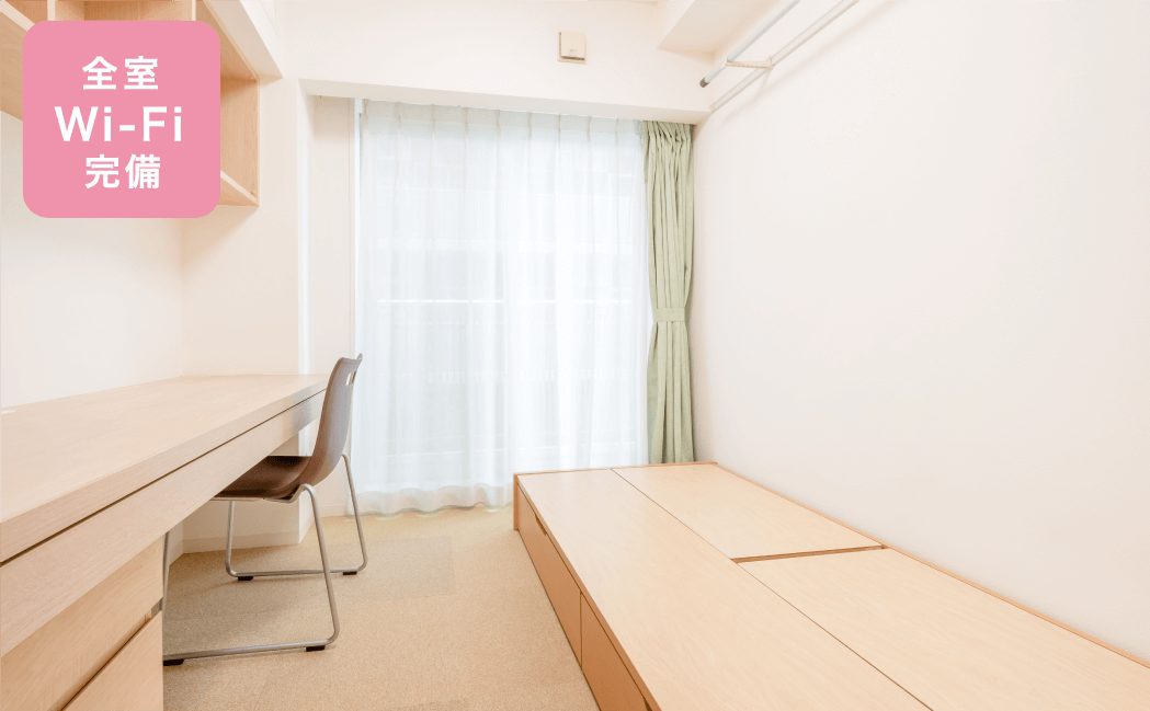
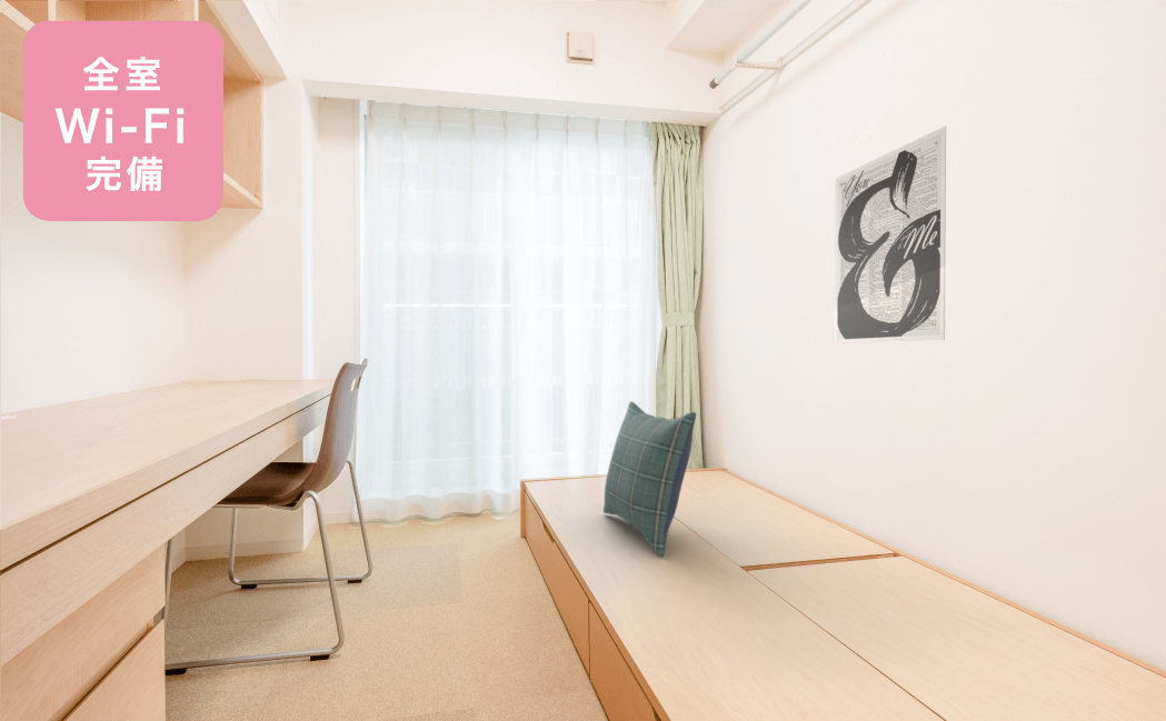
+ pillow (644, 469)
+ wall art (883, 248)
